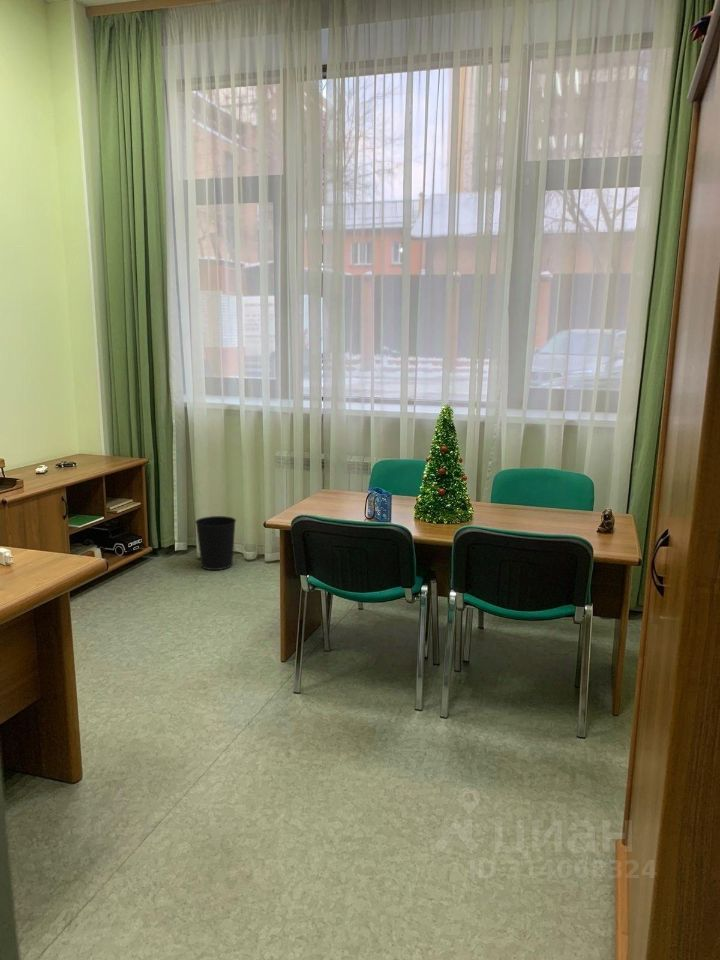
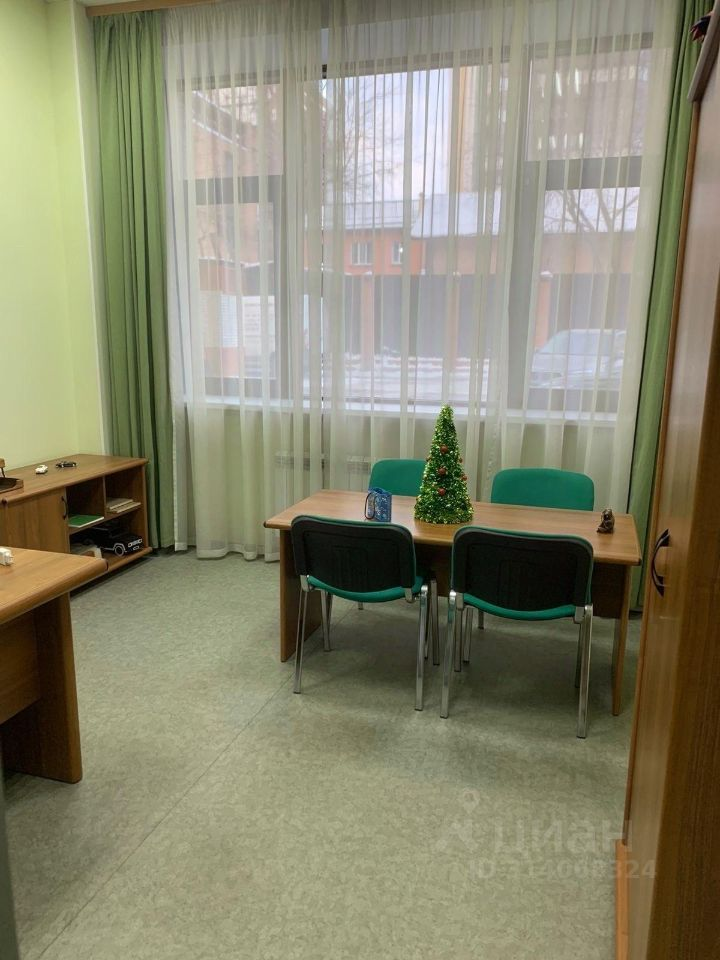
- wastebasket (216, 543)
